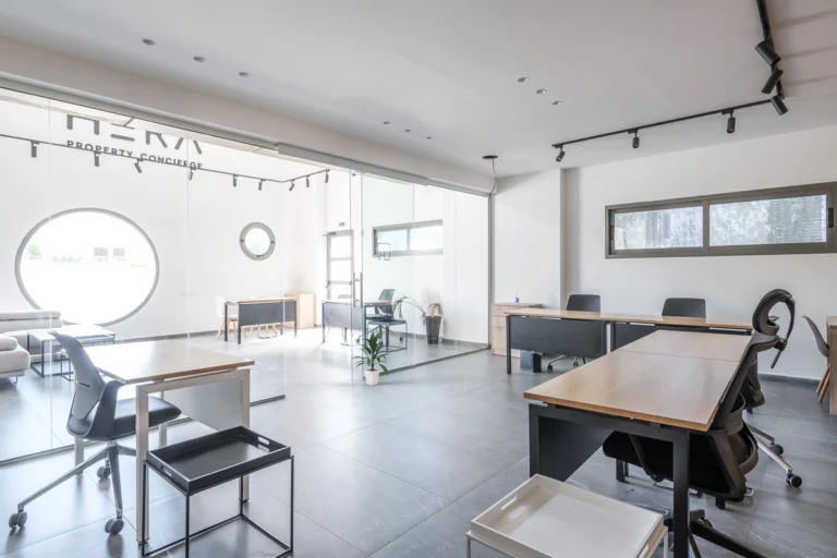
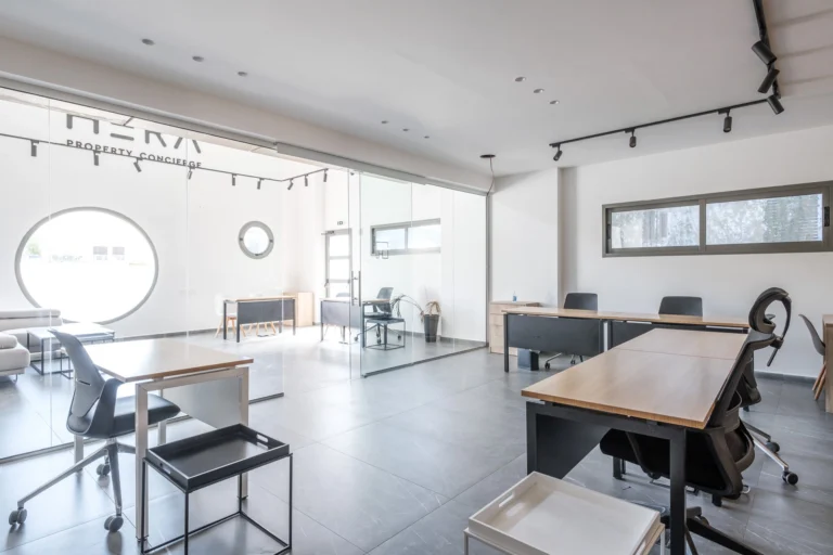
- indoor plant (373, 357)
